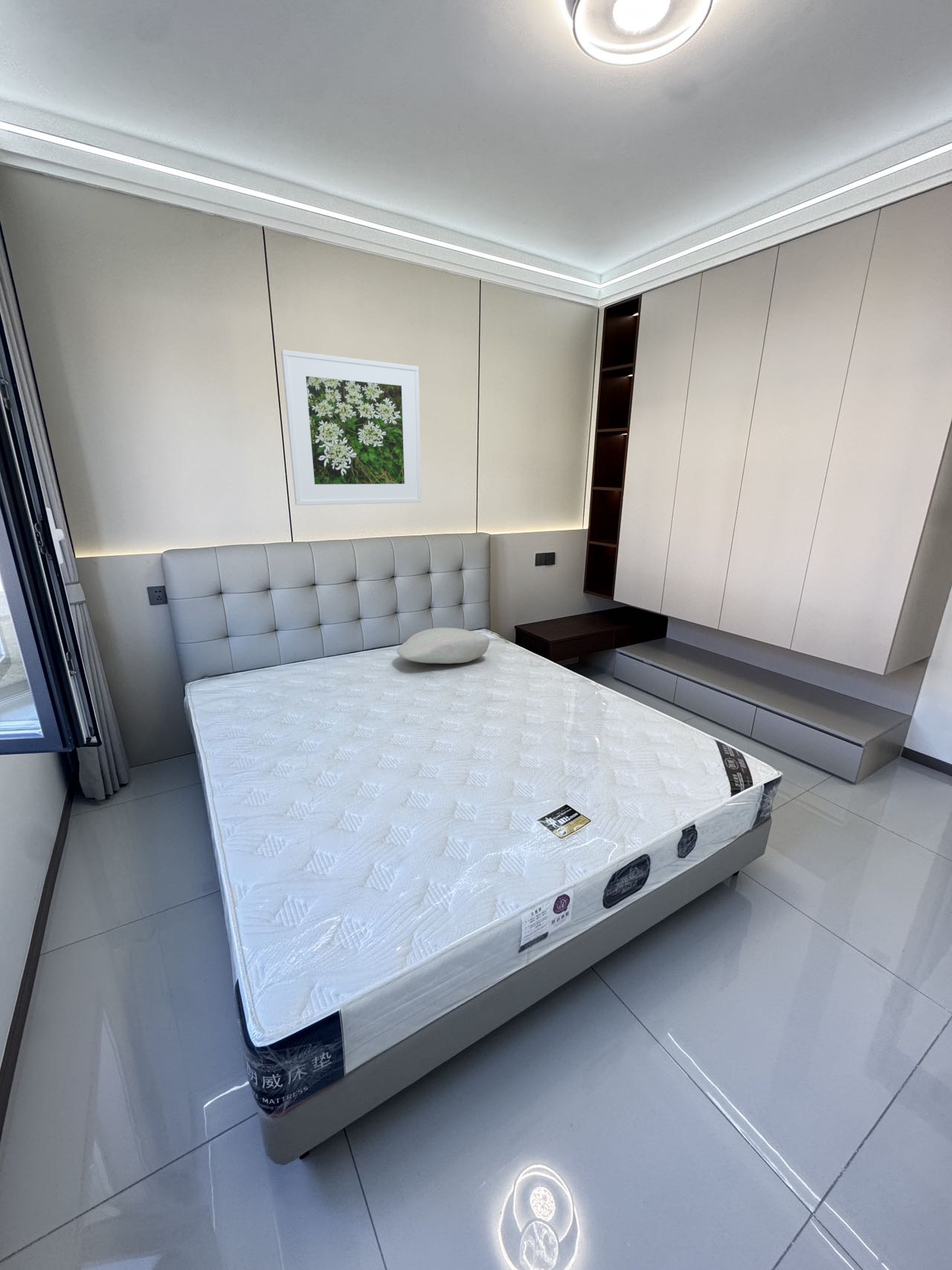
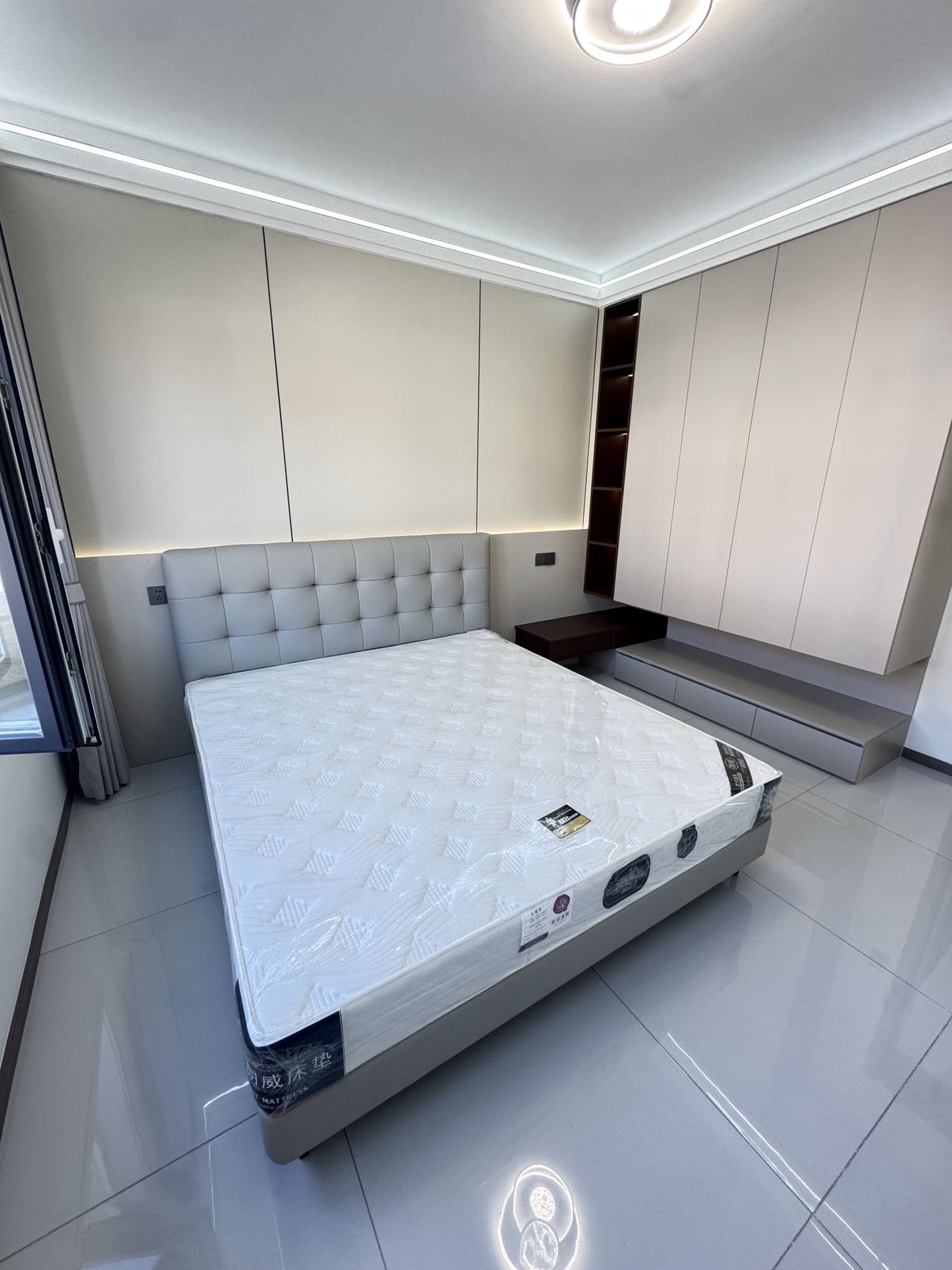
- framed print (358, 434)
- pillow (438, 645)
